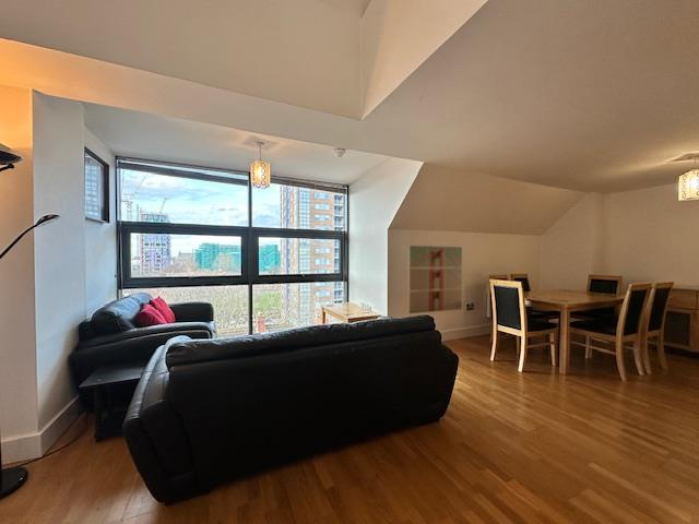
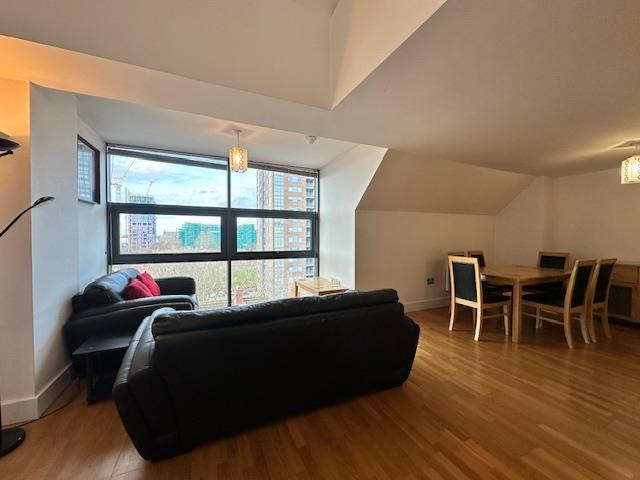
- wall art (436, 278)
